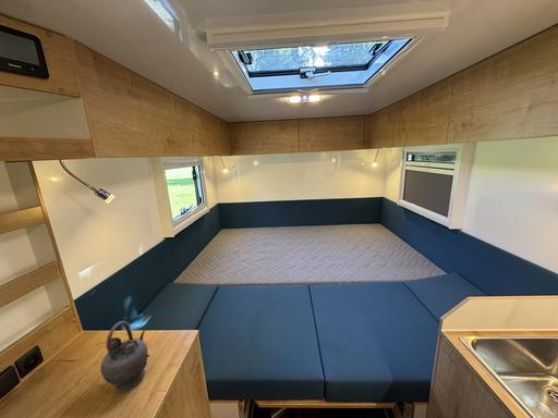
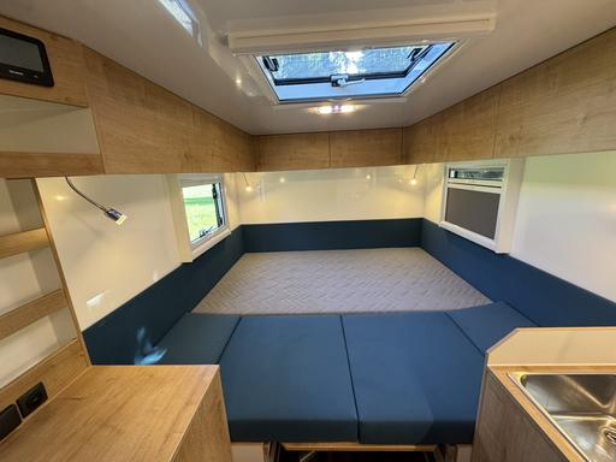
- teapot (128, 349)
